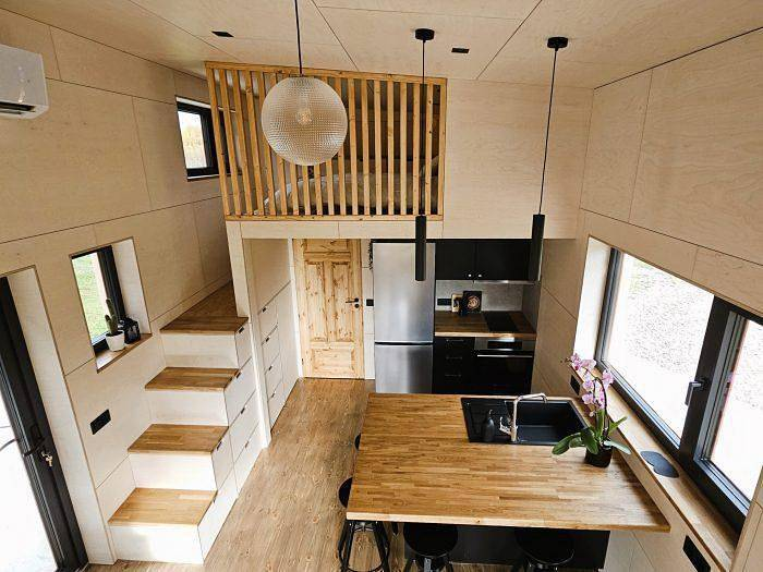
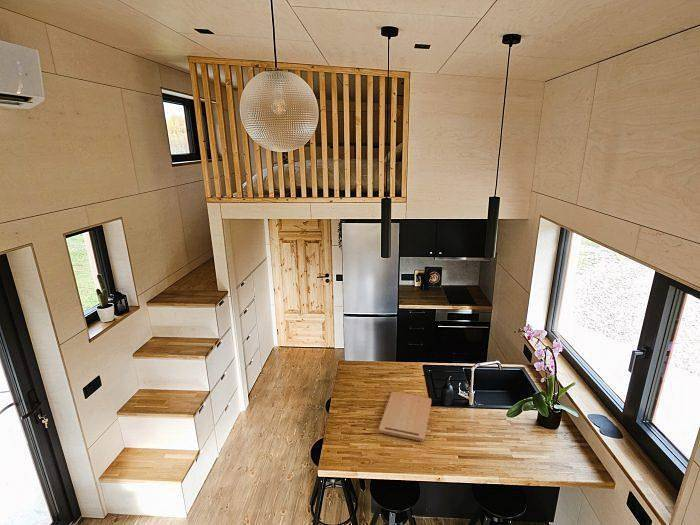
+ cutting board (406, 414)
